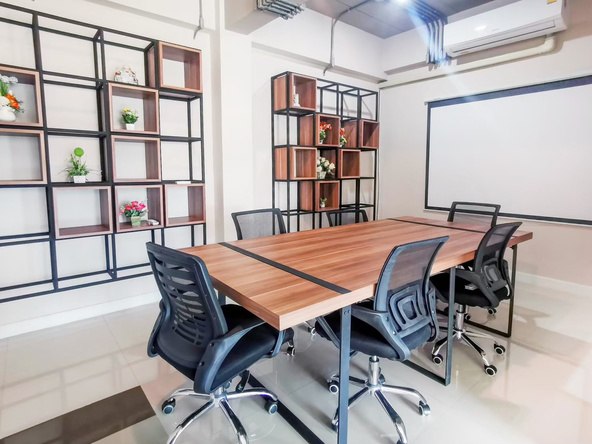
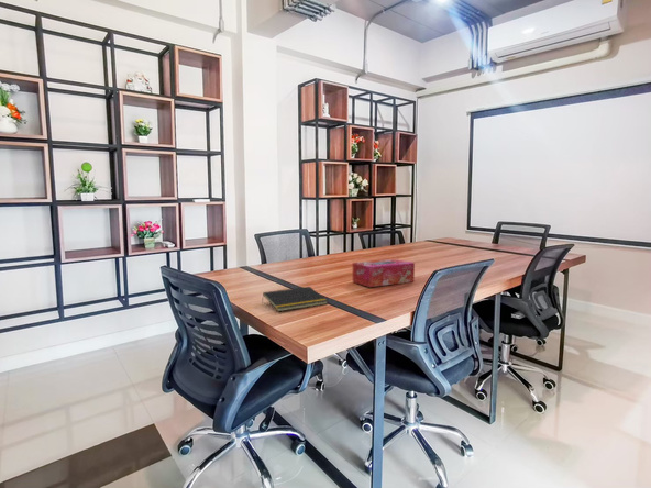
+ notepad (295, 298)
+ tissue box (383, 271)
